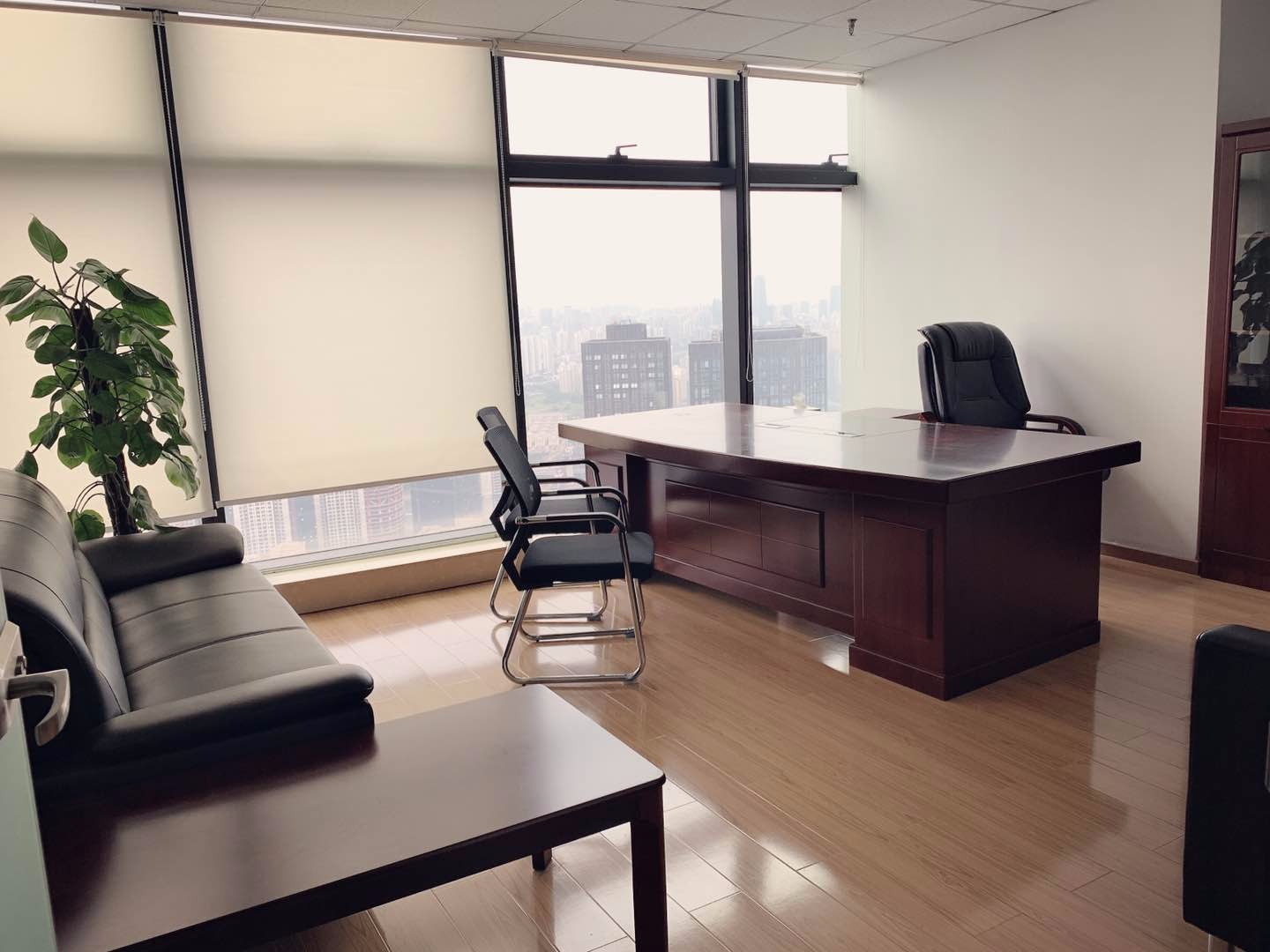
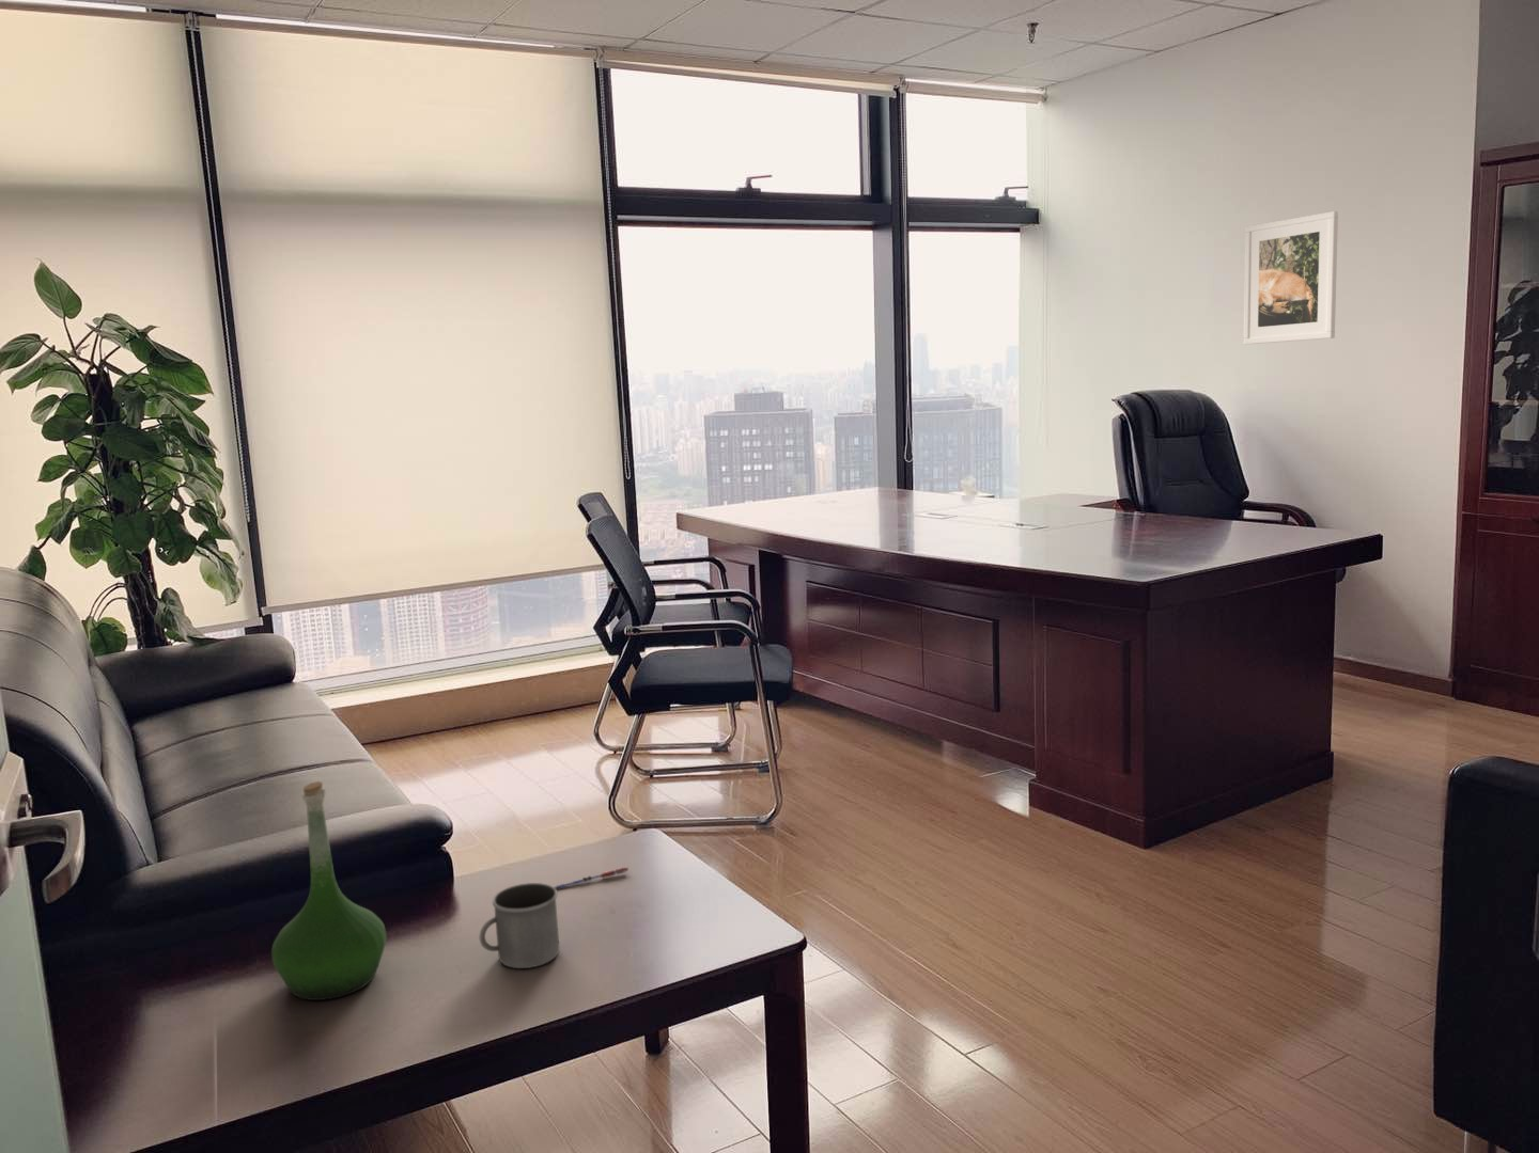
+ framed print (1288, 280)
+ vase (322, 883)
+ mug (520, 927)
+ pen (589, 878)
